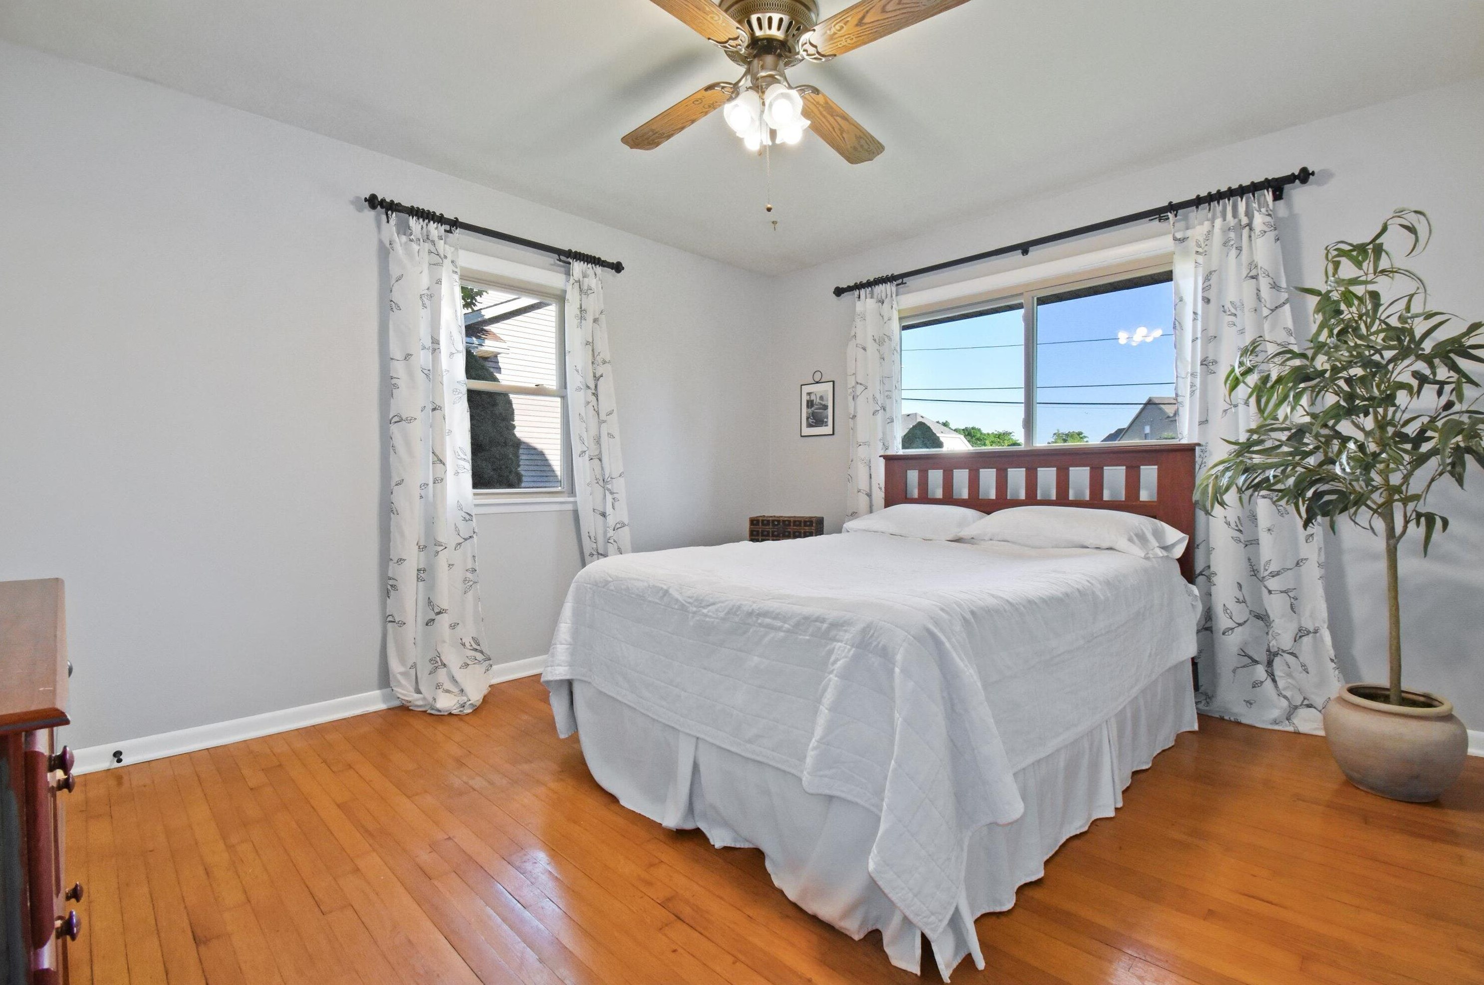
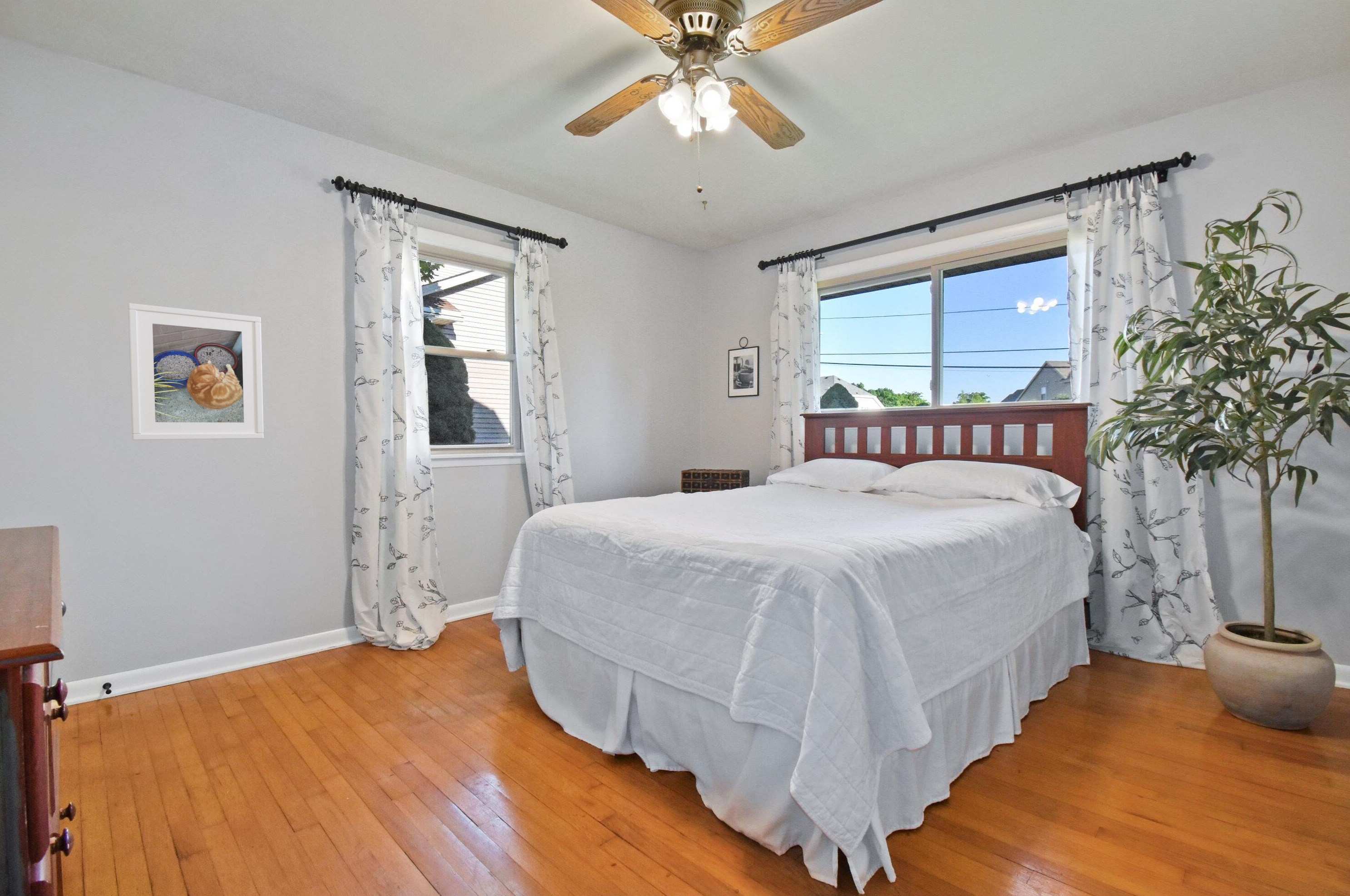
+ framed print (200, 375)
